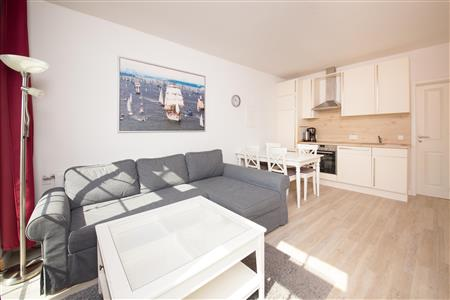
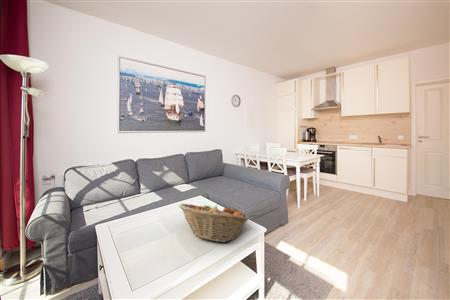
+ fruit basket (213, 216)
